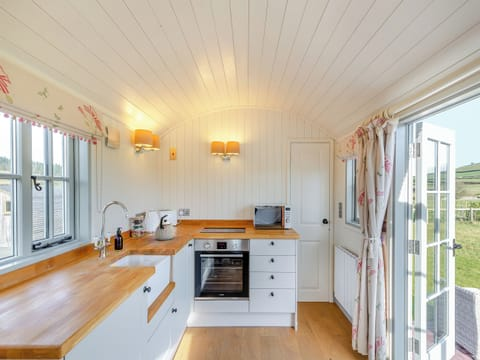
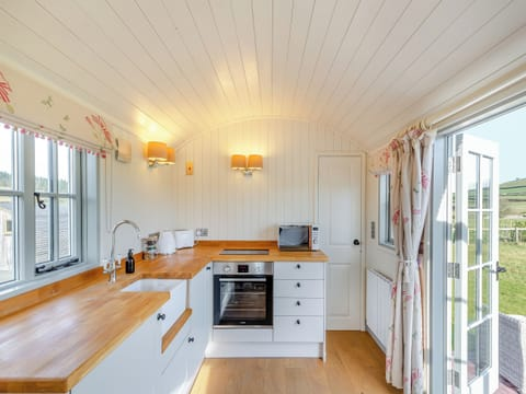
- kettle (165, 226)
